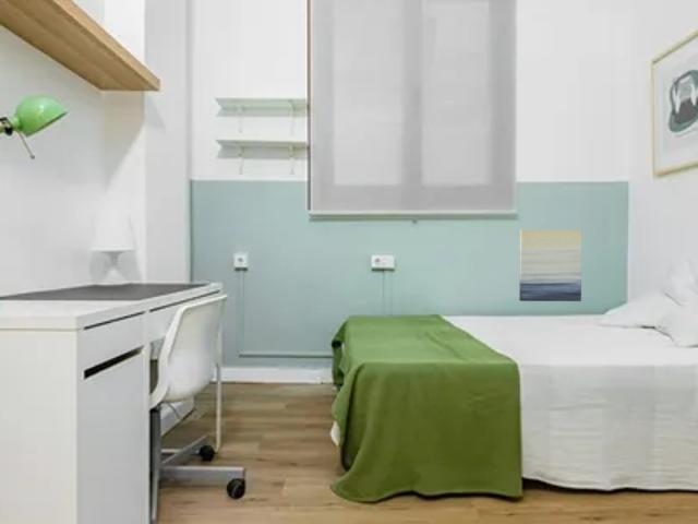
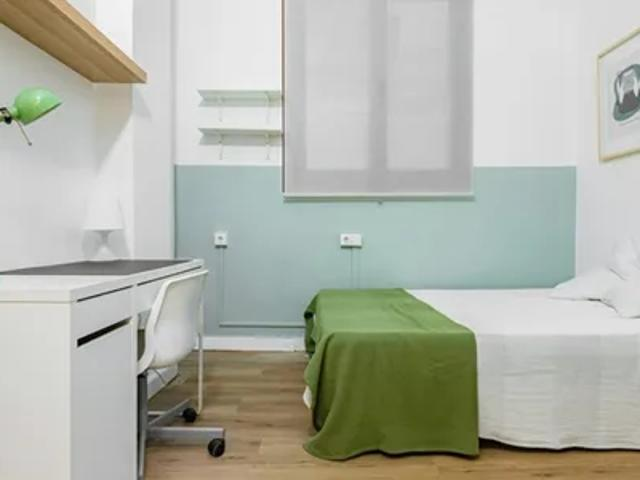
- wall art (550, 265)
